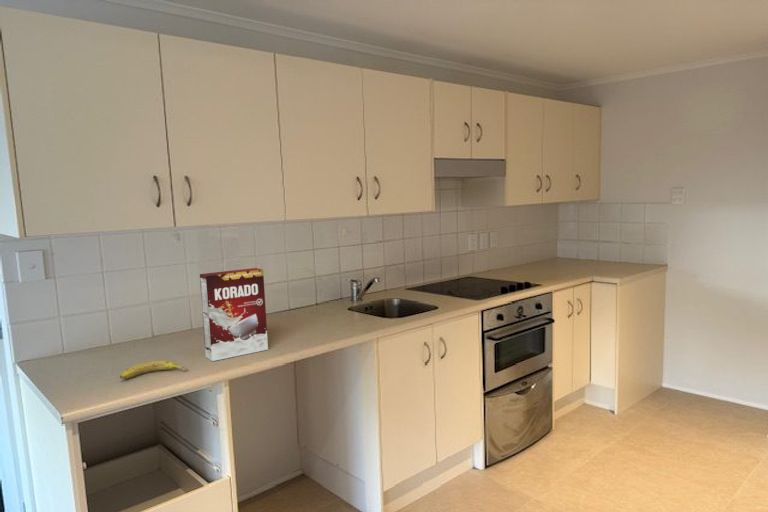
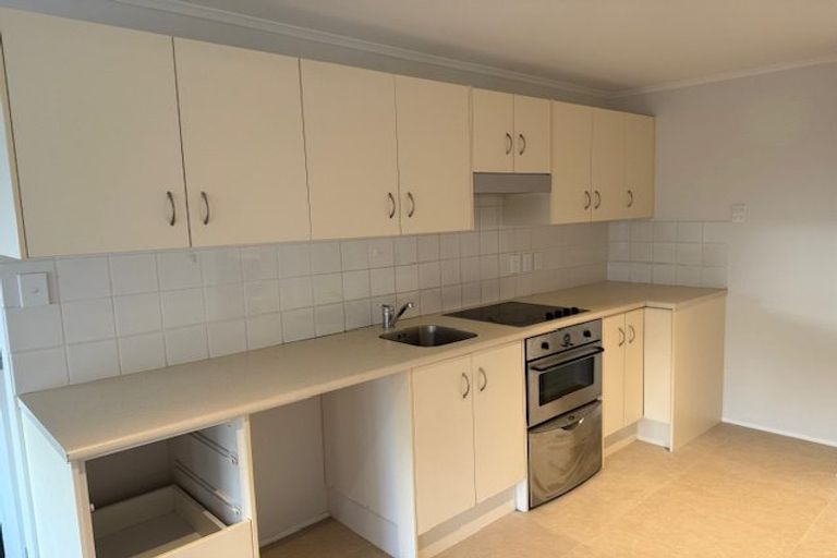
- cereal box (234, 312)
- fruit (153, 368)
